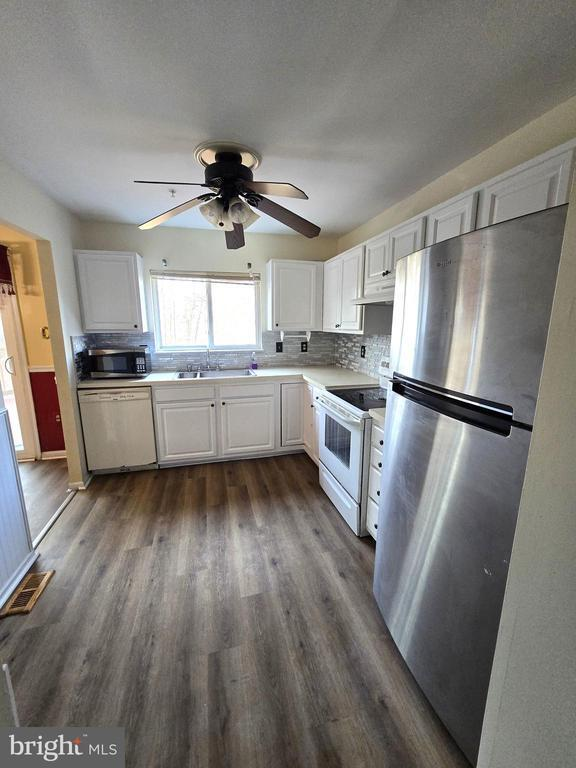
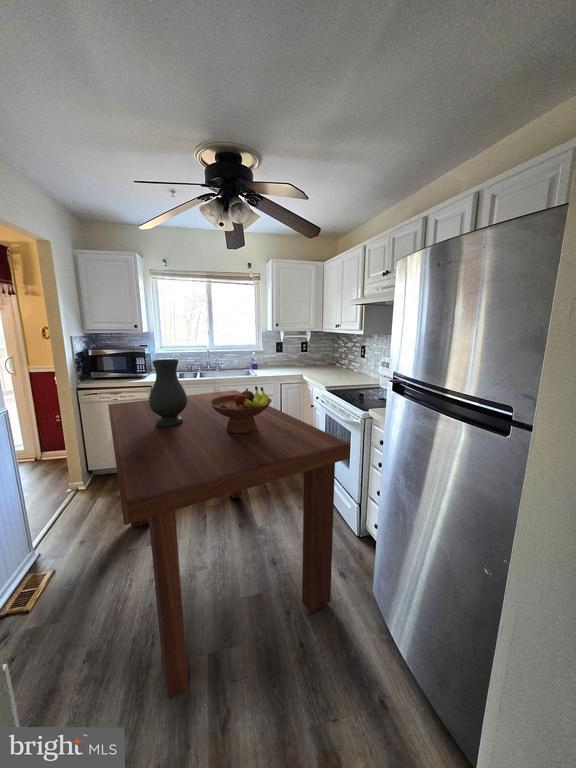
+ dining table (209, 492)
+ vase (167, 392)
+ fruit bowl (241, 409)
